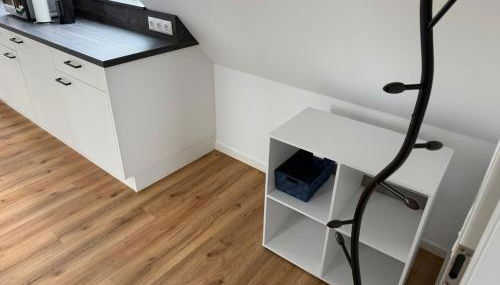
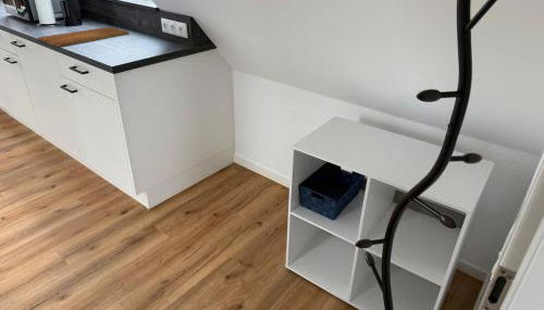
+ cutting board (86, 35)
